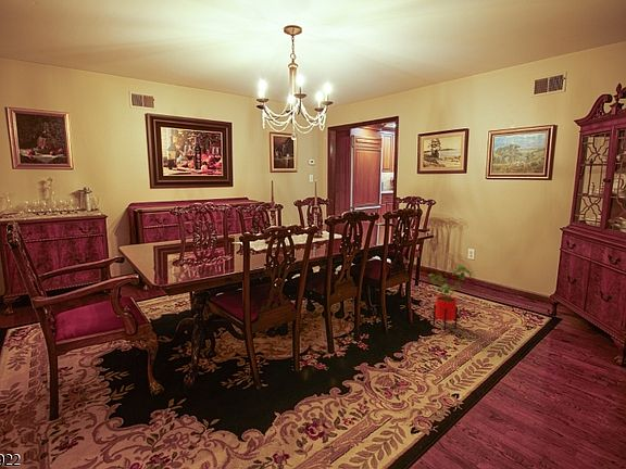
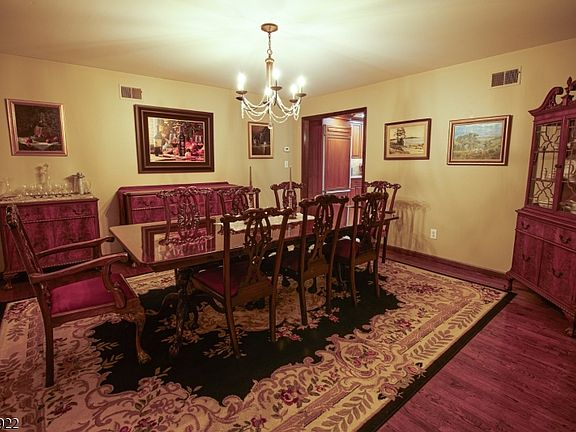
- house plant (449, 295)
